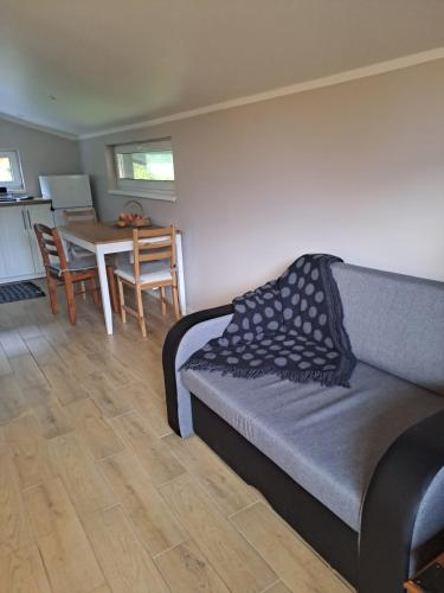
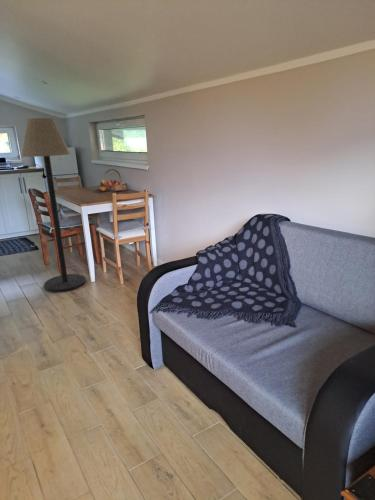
+ floor lamp (54, 206)
